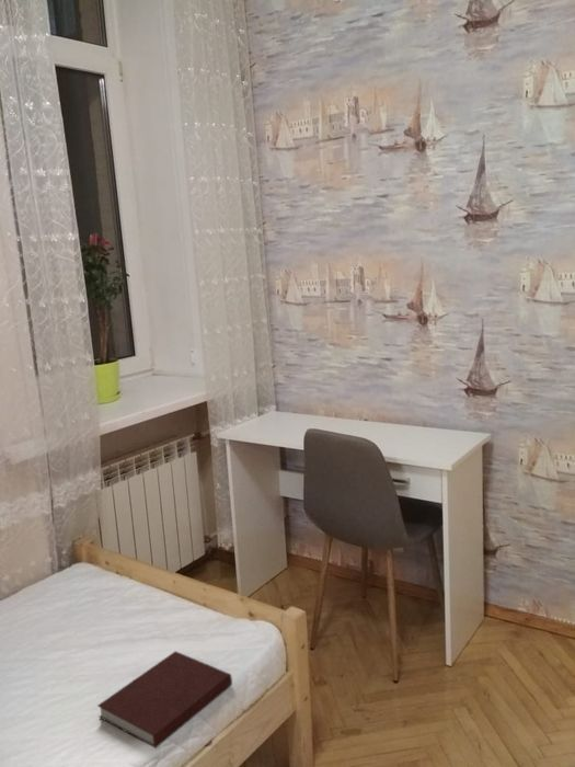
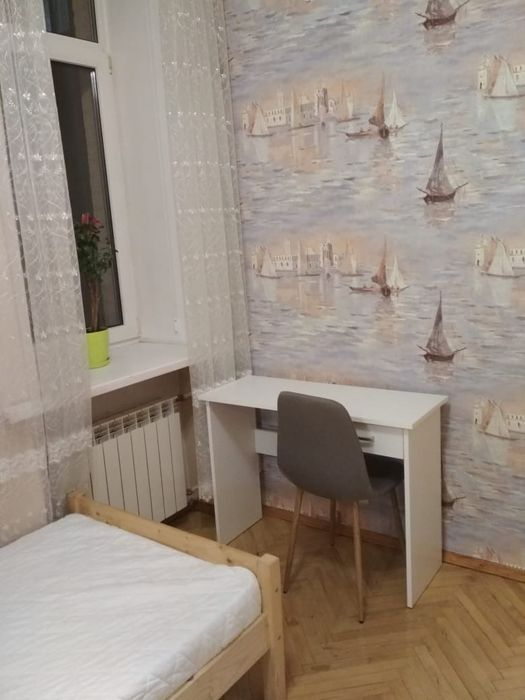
- notebook (166, 695)
